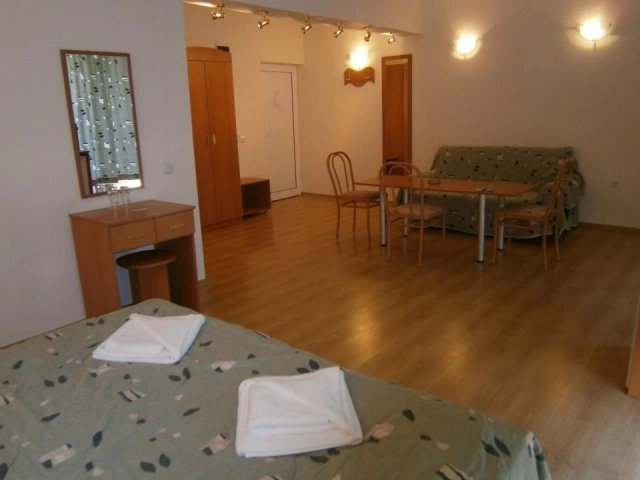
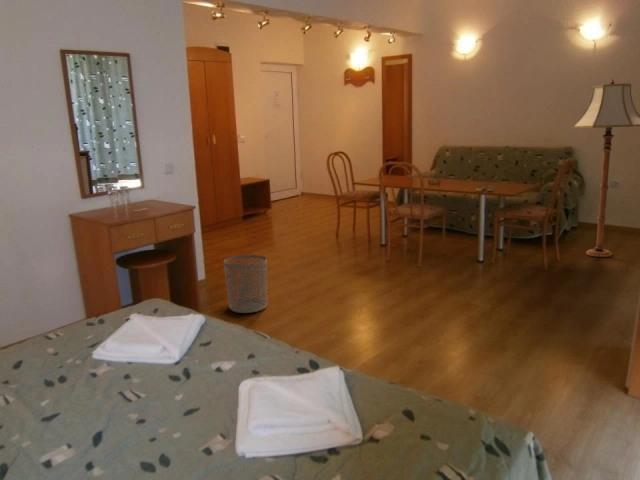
+ floor lamp (605, 169)
+ waste bin (246, 283)
